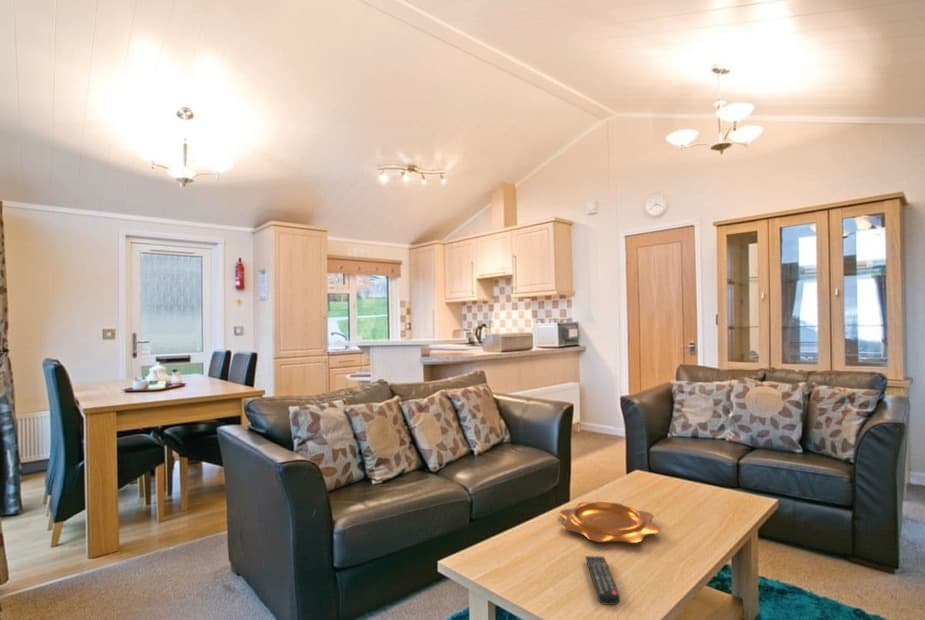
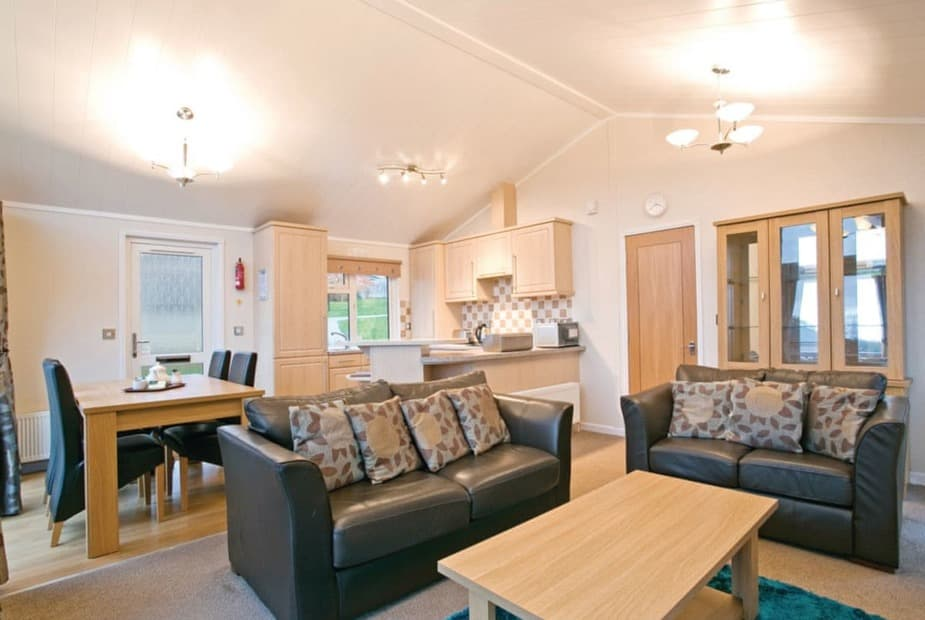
- decorative bowl (608, 520)
- remote control (601, 577)
